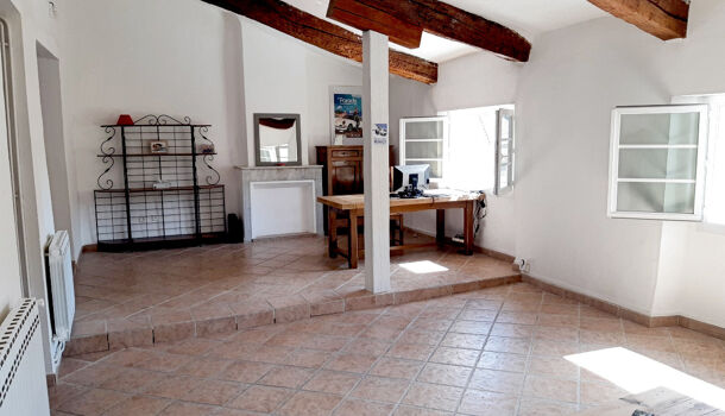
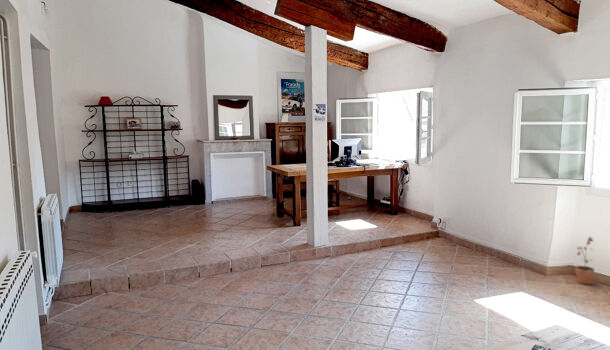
+ potted plant (583, 260)
